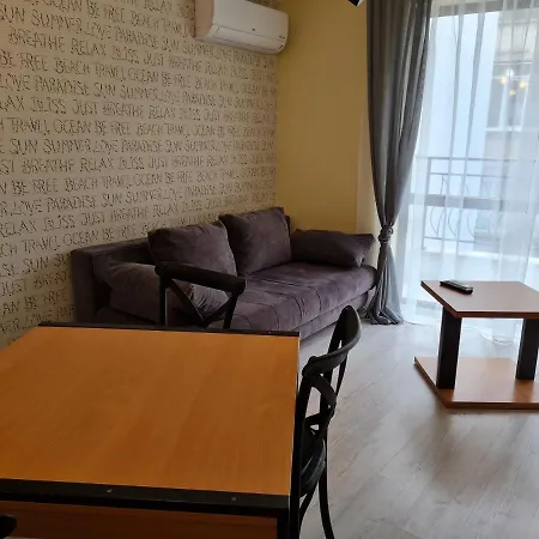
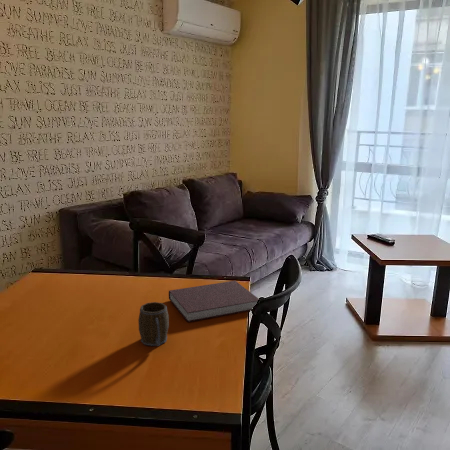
+ mug (155, 326)
+ notebook (213, 299)
